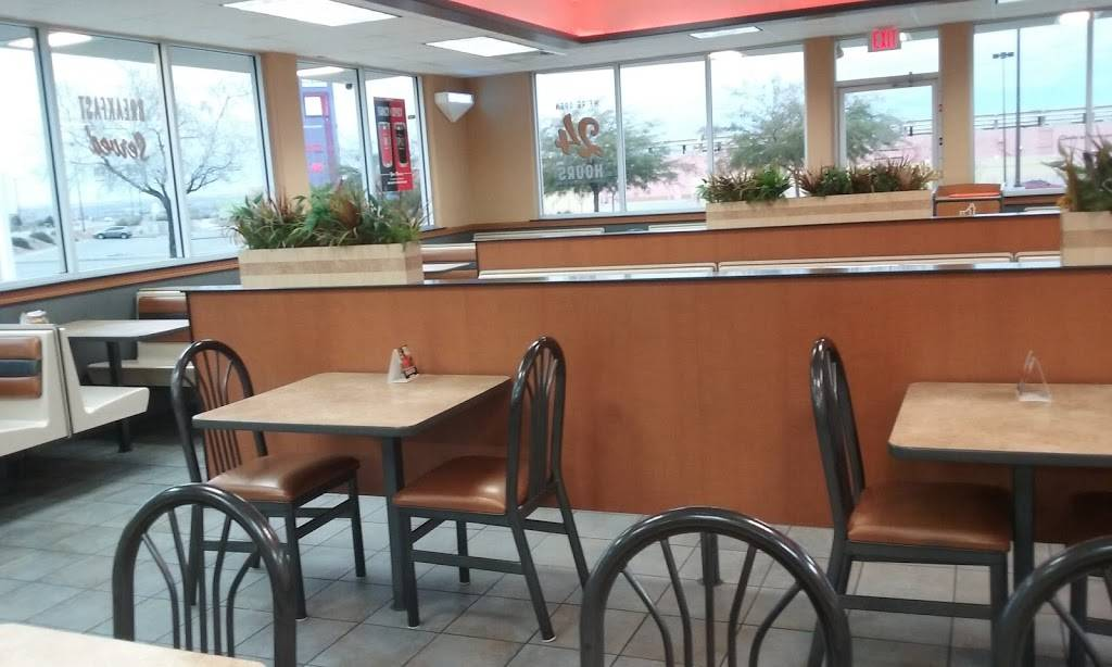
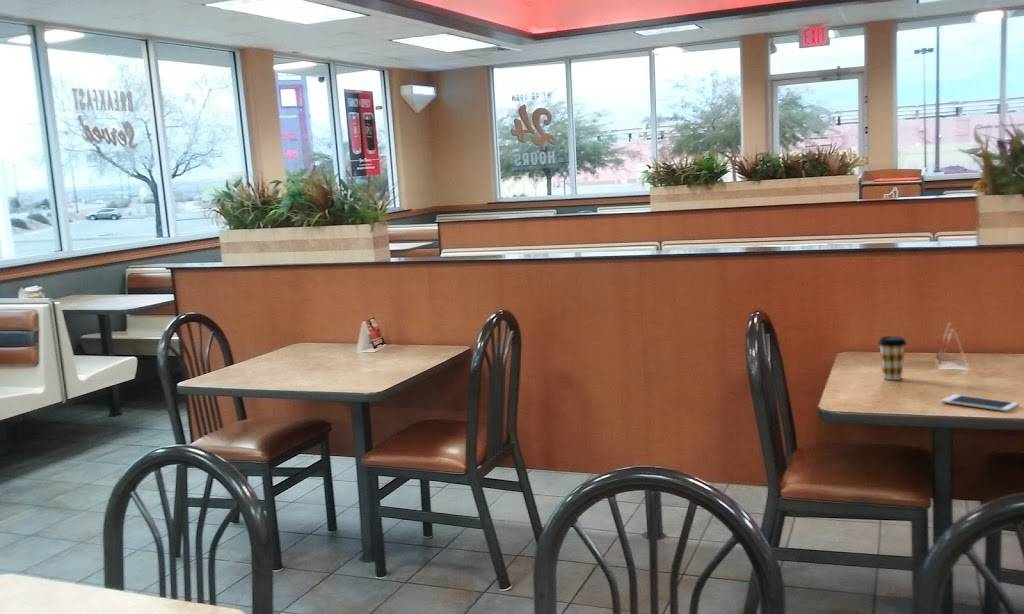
+ coffee cup (892, 358)
+ cell phone (979, 402)
